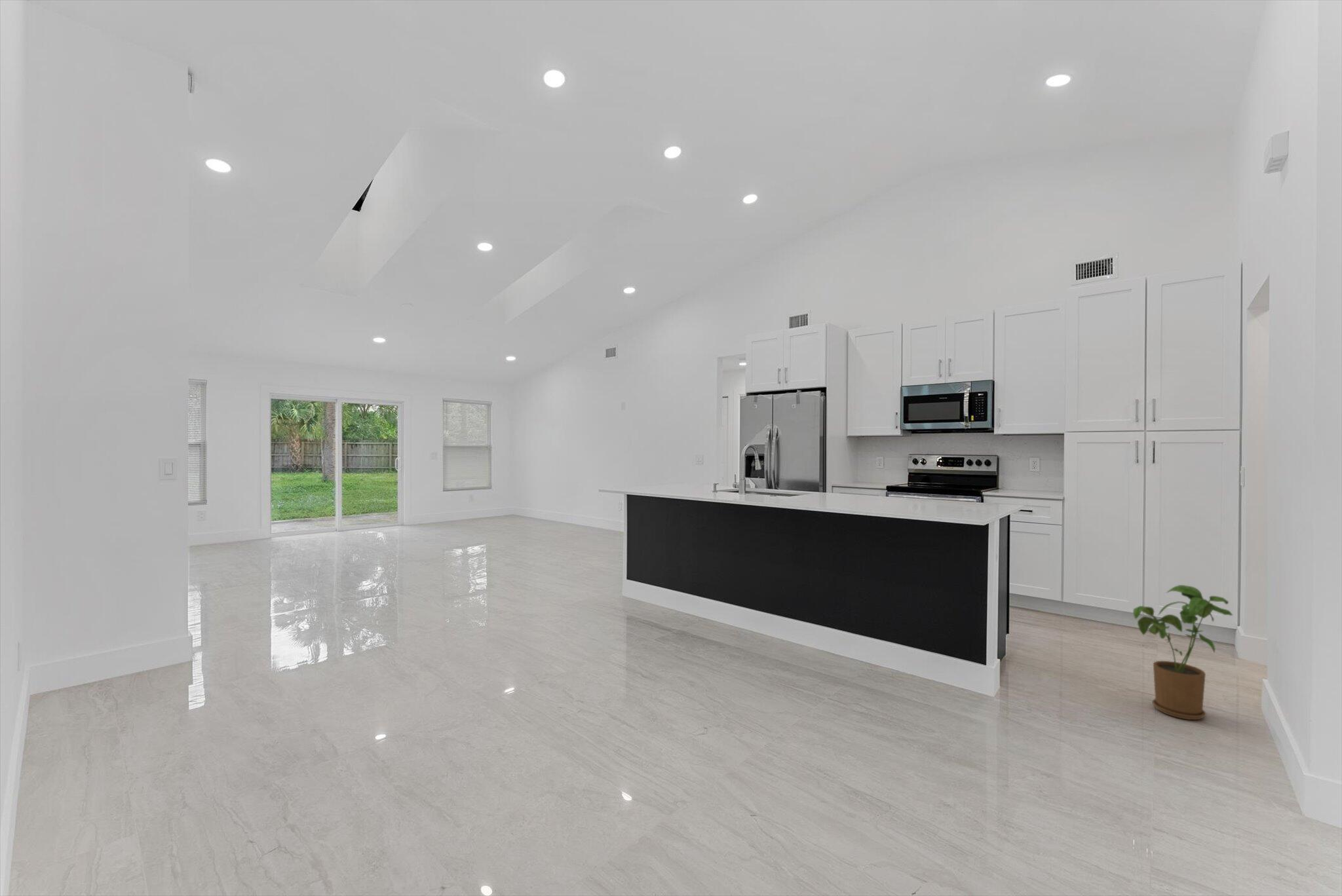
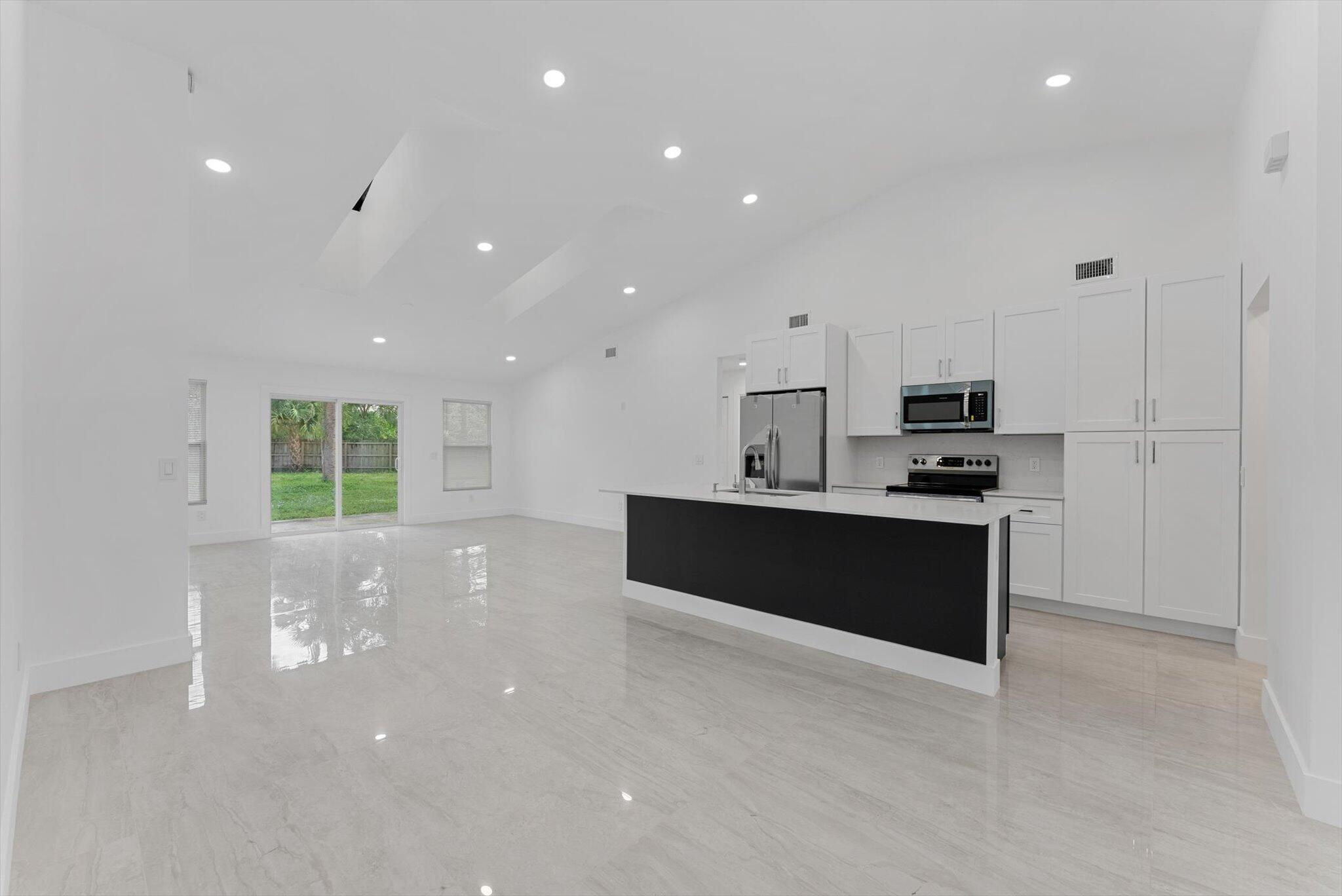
- house plant (1175, 648)
